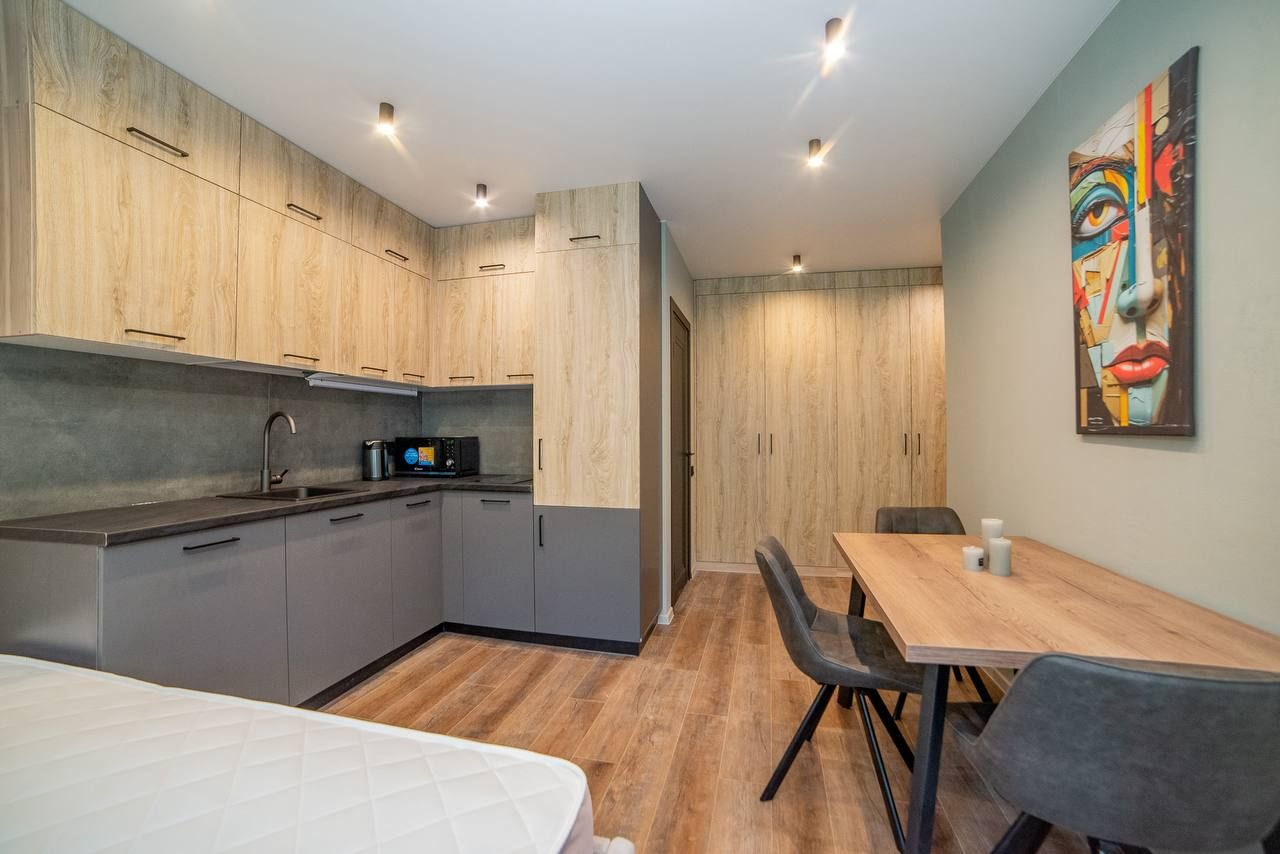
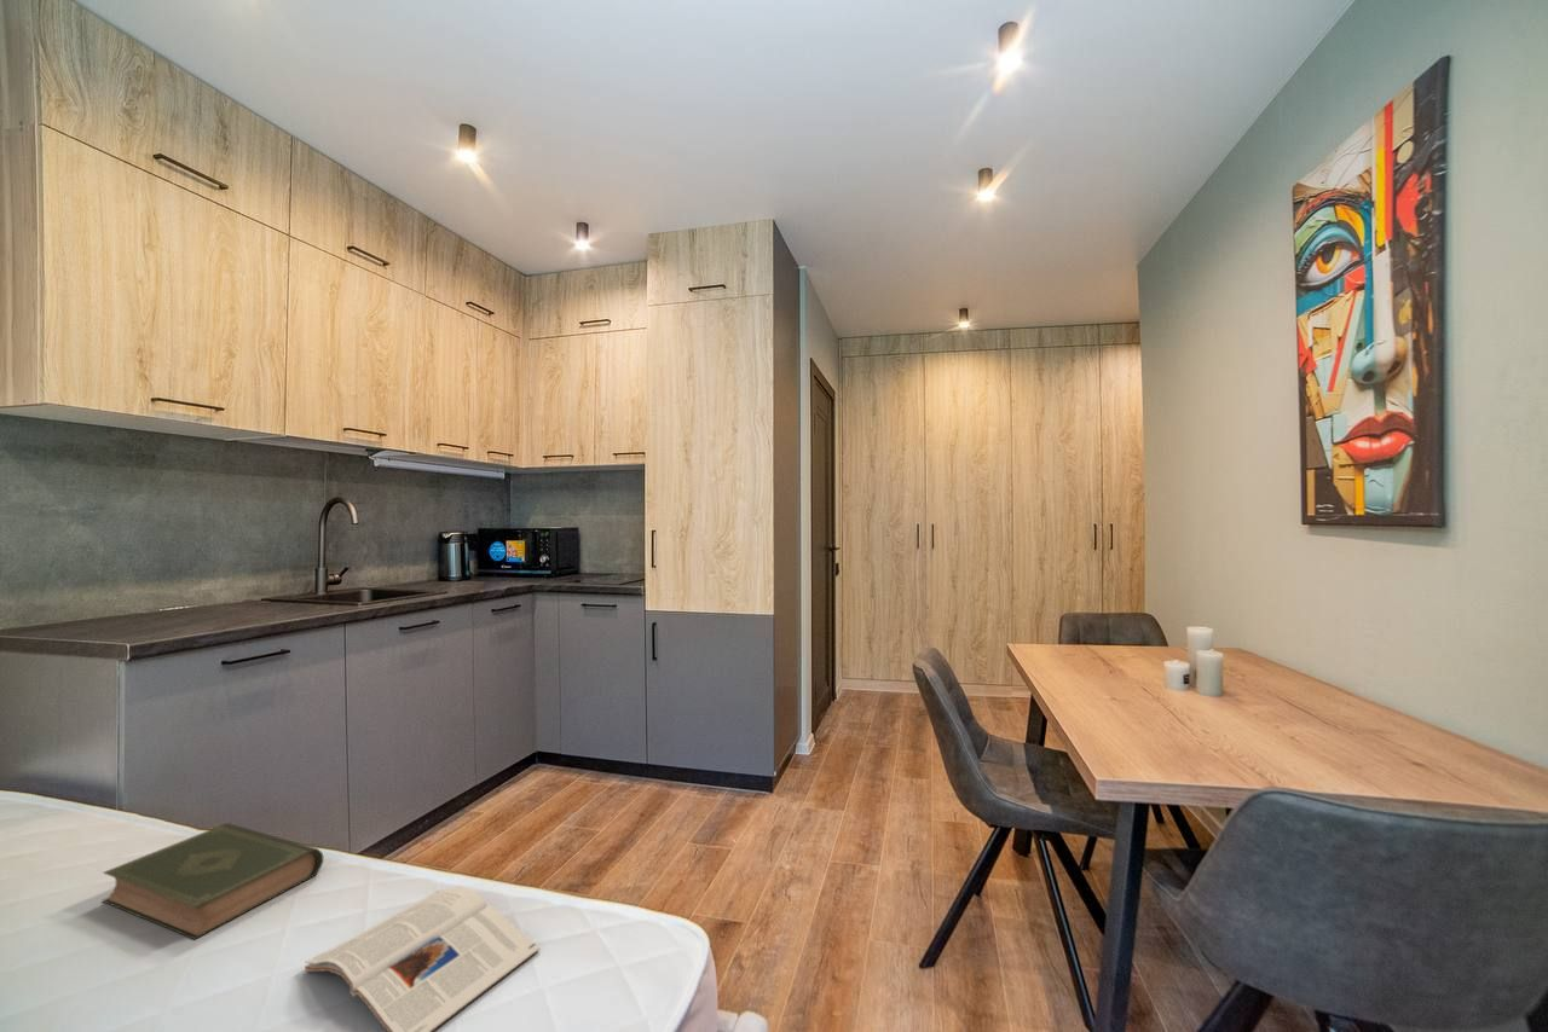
+ magazine (424, 945)
+ book (216, 871)
